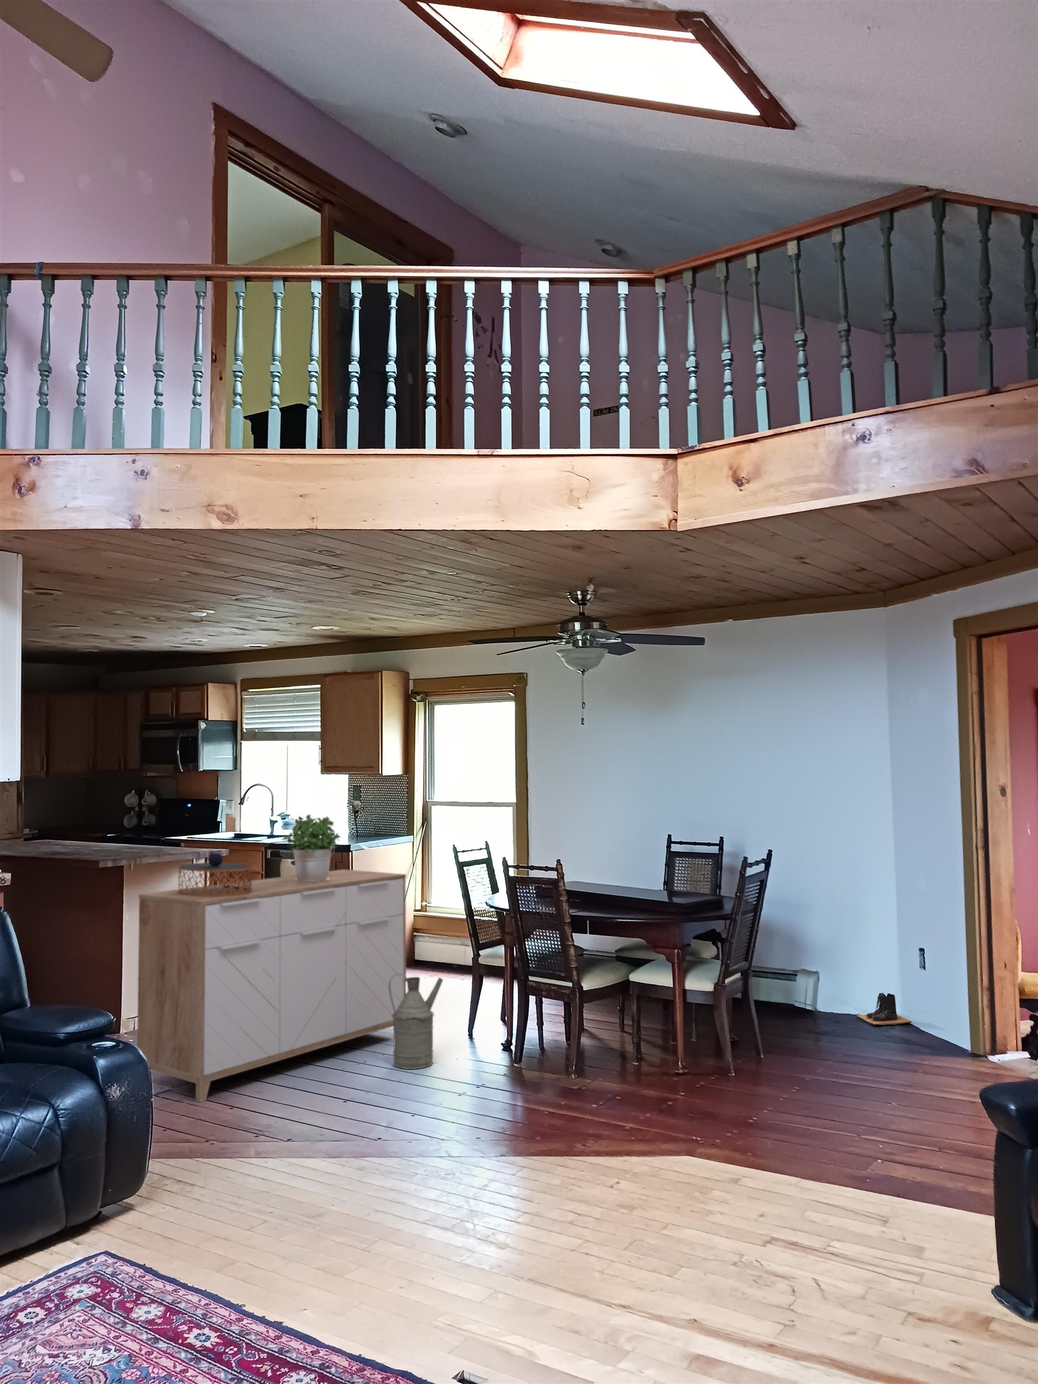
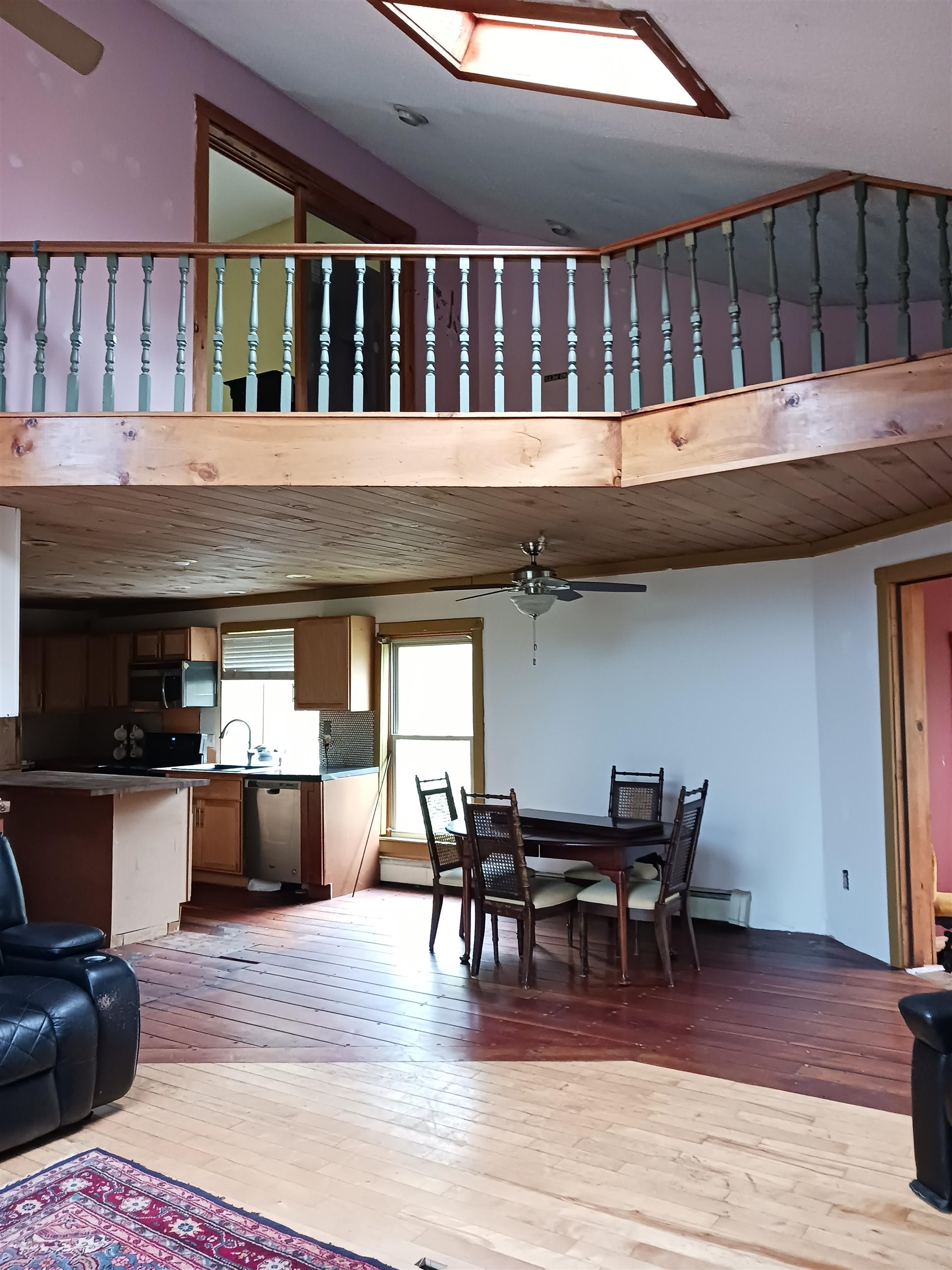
- potted plant (311, 847)
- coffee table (215, 871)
- sideboard (282, 970)
- boots (883, 1007)
- watering can (417, 1018)
